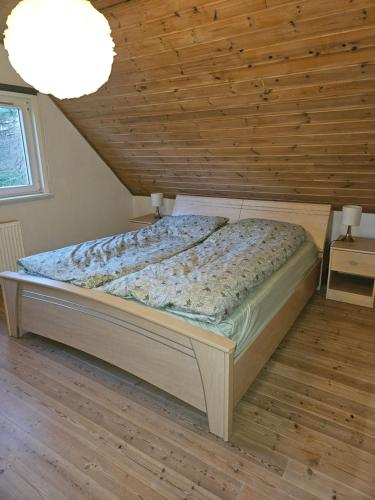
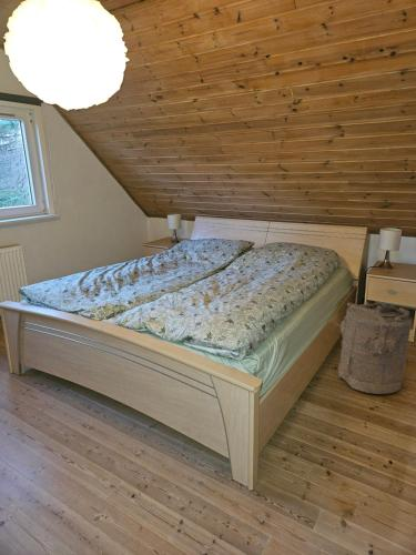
+ laundry hamper (373, 344)
